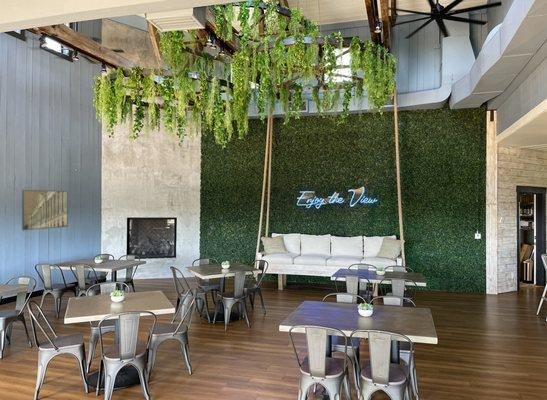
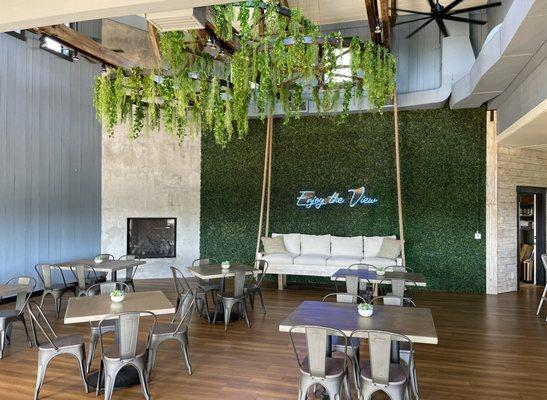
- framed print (46, 209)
